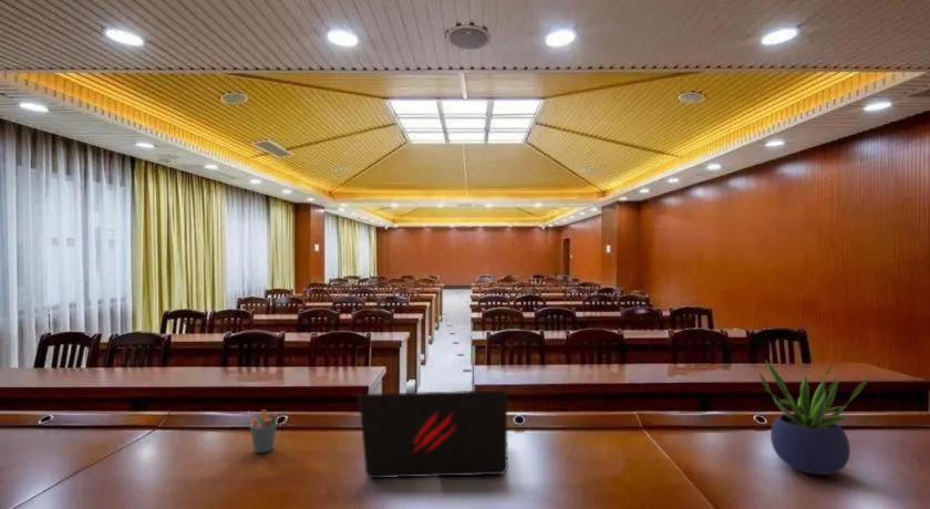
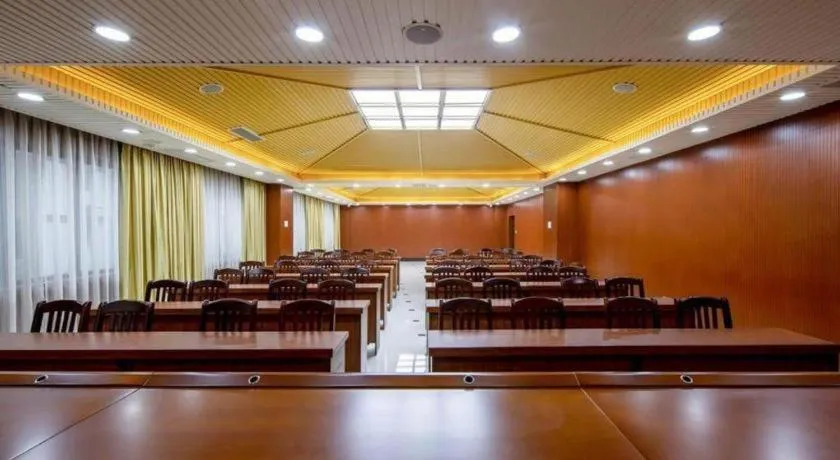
- potted plant (813, 417)
- pen holder (264, 428)
- laptop (437, 420)
